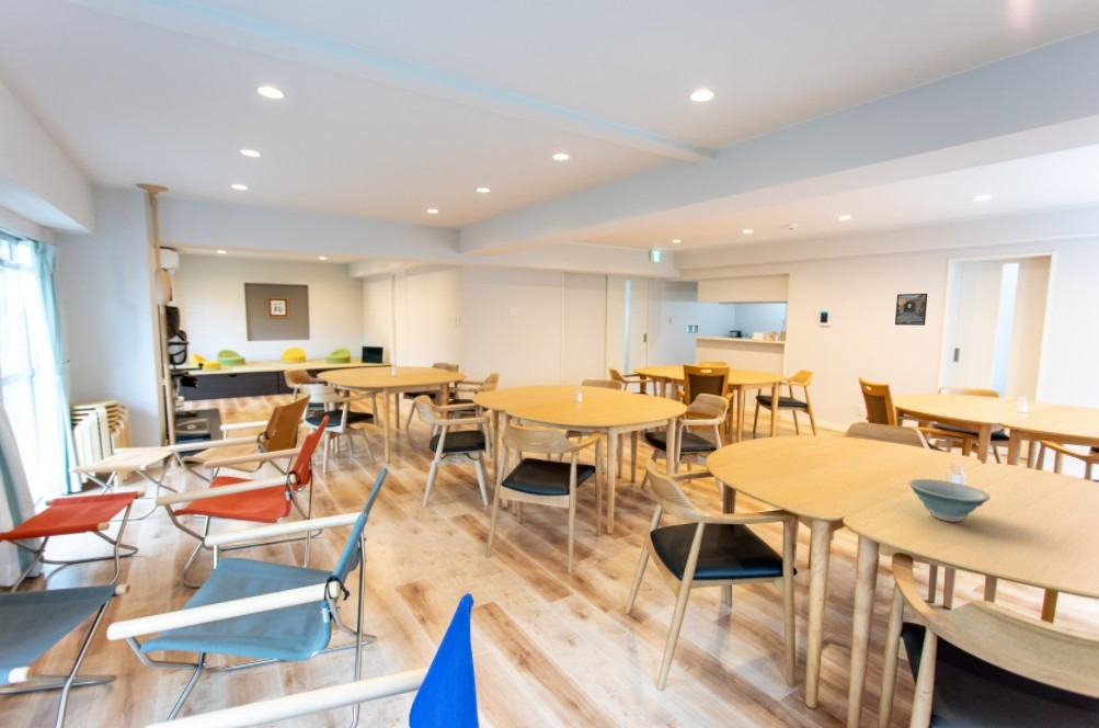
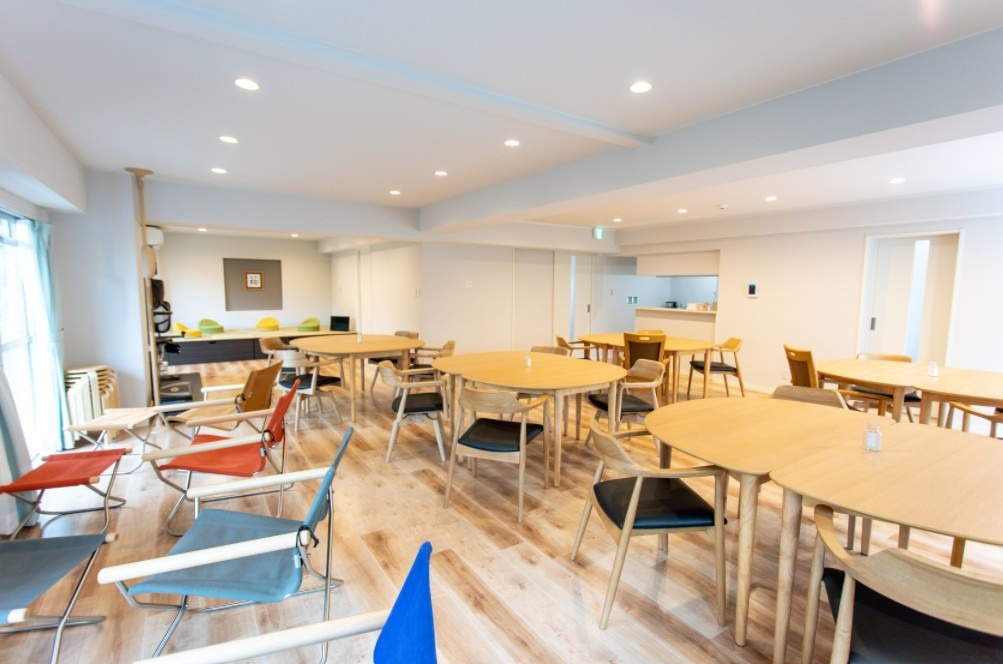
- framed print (911, 309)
- bowl (946, 502)
